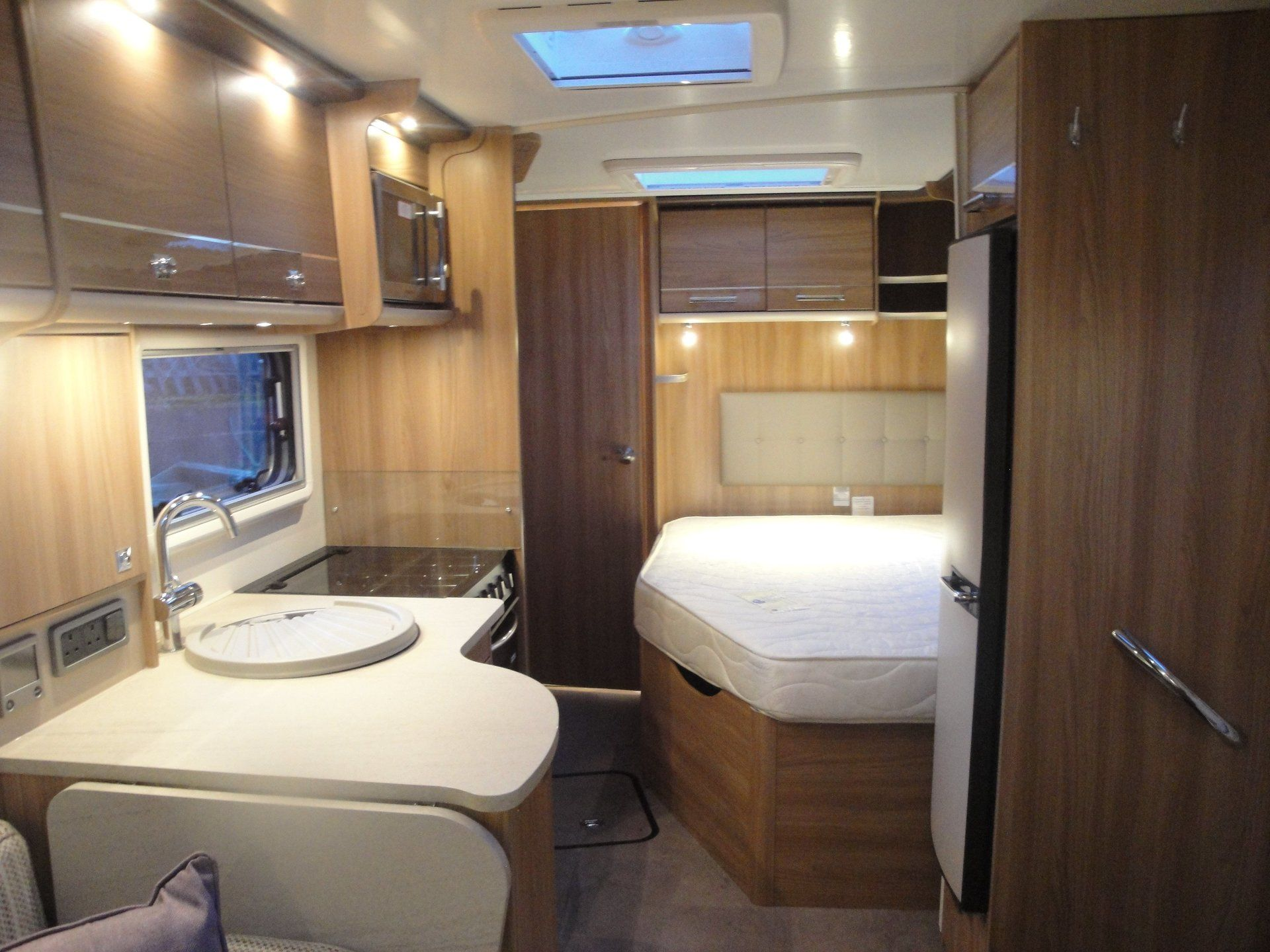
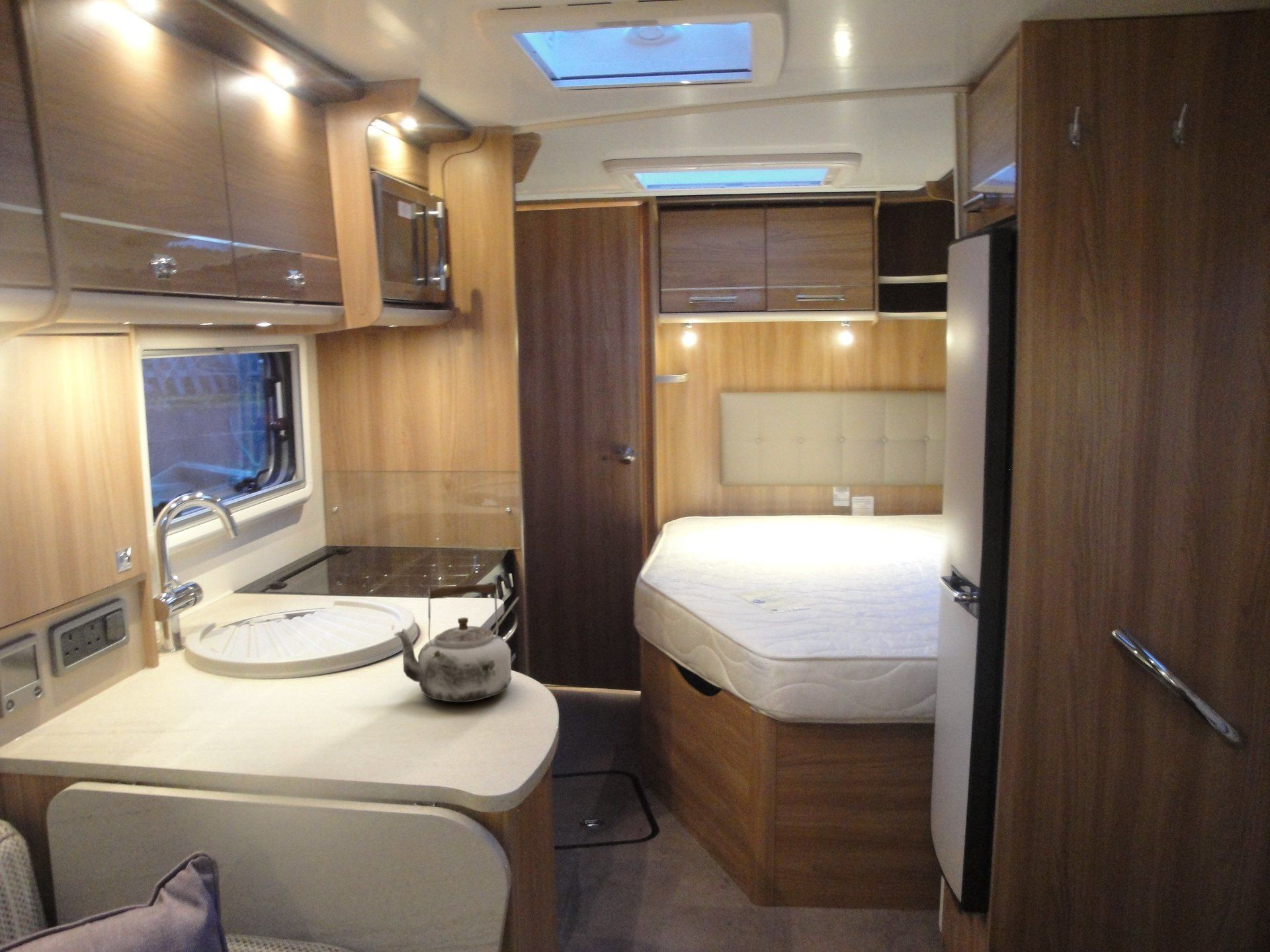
+ kettle (452, 639)
